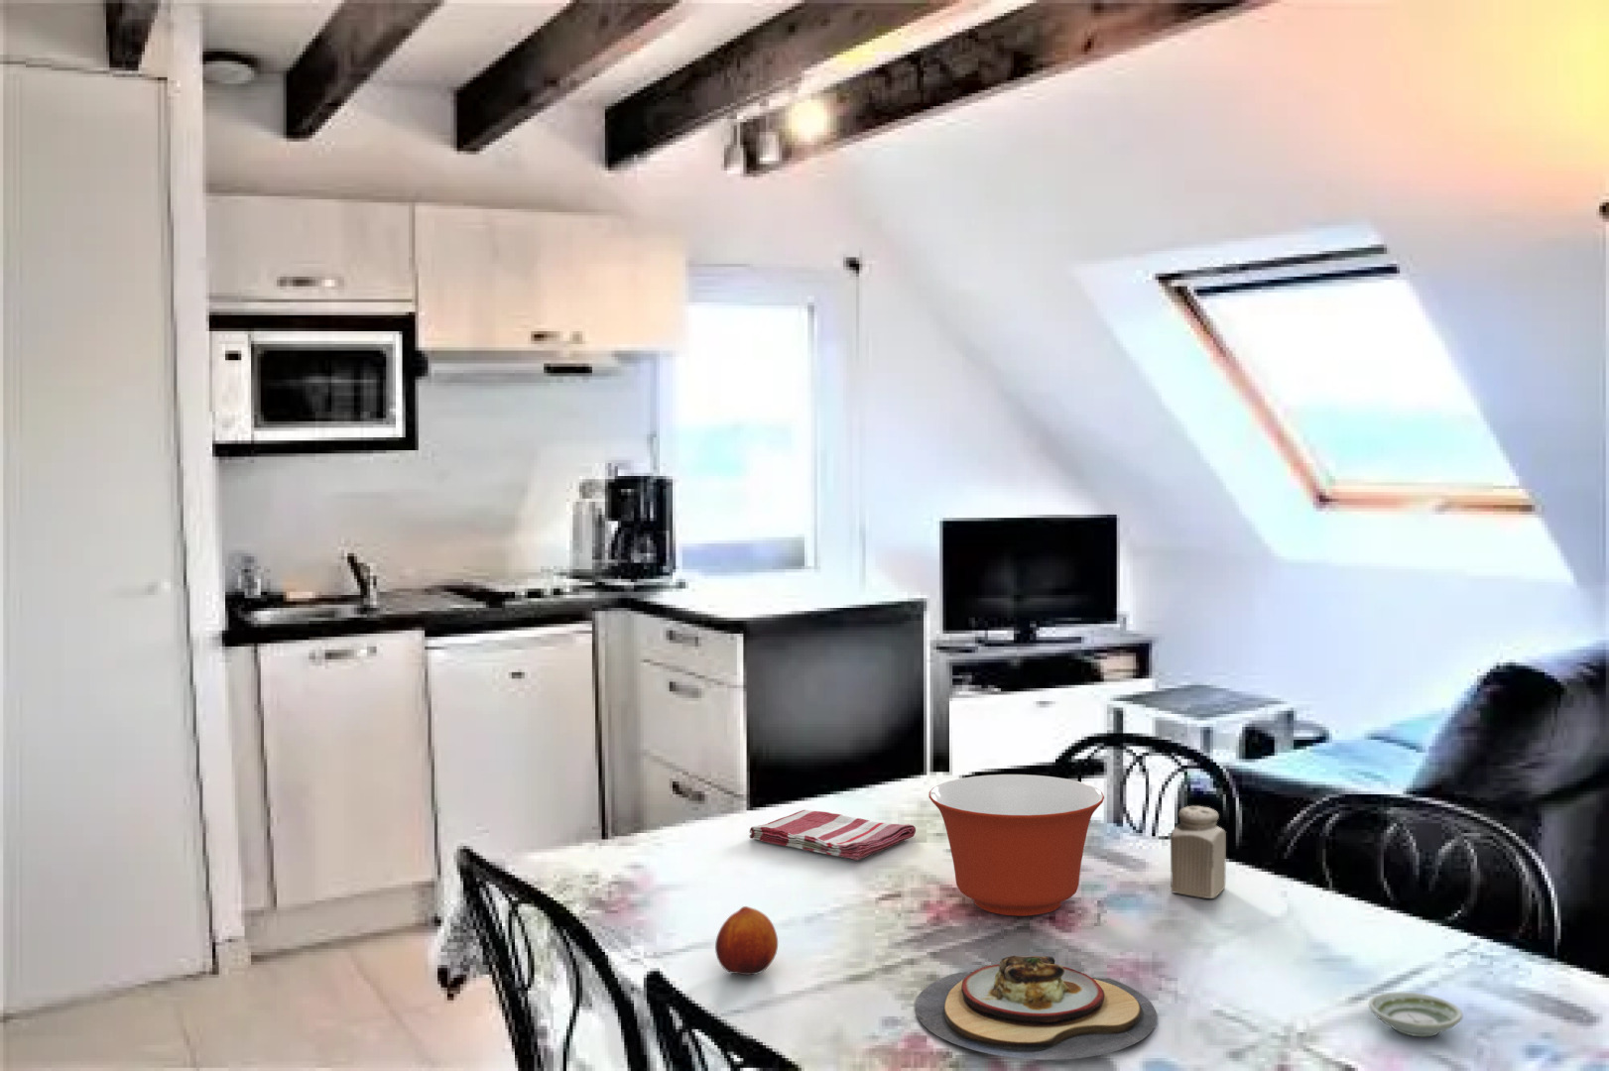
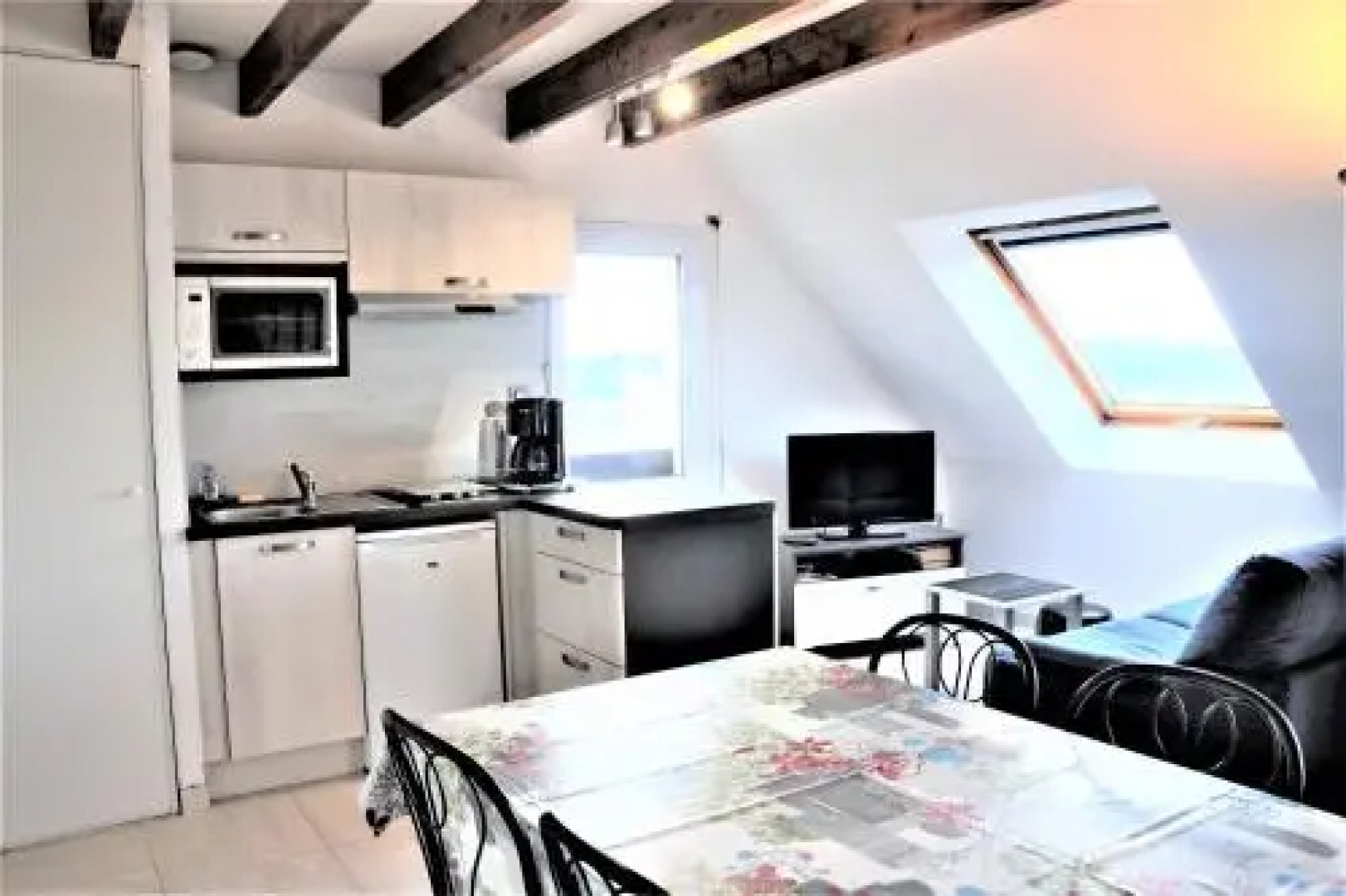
- saucer (1414, 1016)
- dish towel (831, 830)
- mixing bowl (1016, 847)
- plate (1034, 983)
- salt shaker (1198, 849)
- fruit (746, 940)
